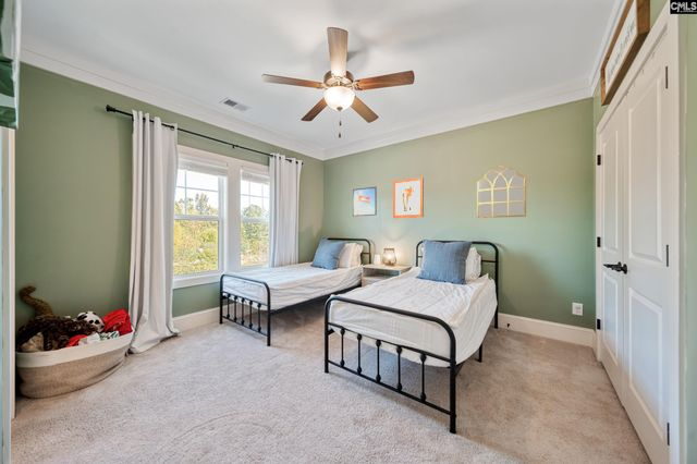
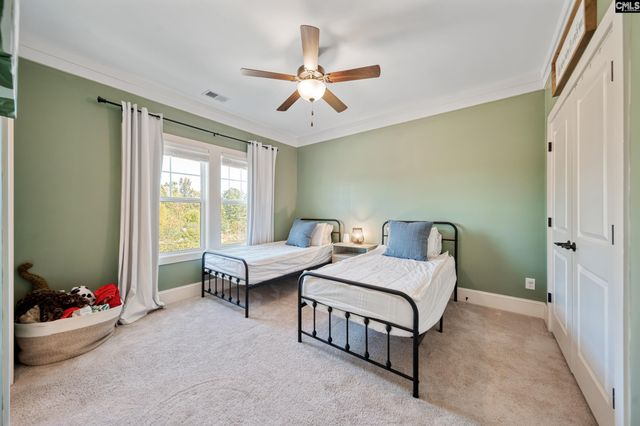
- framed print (364, 202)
- wall art (407, 198)
- mirror (500, 191)
